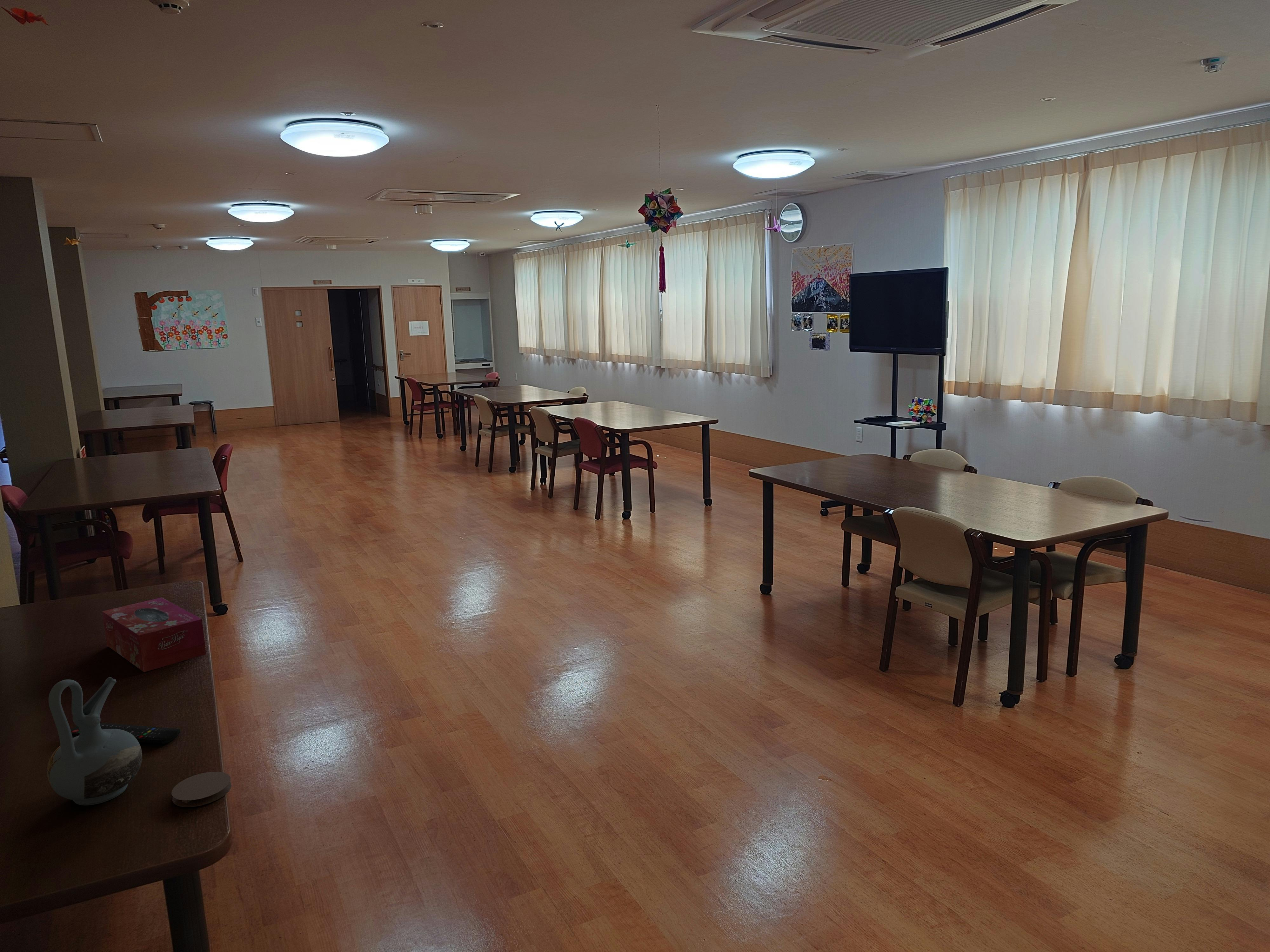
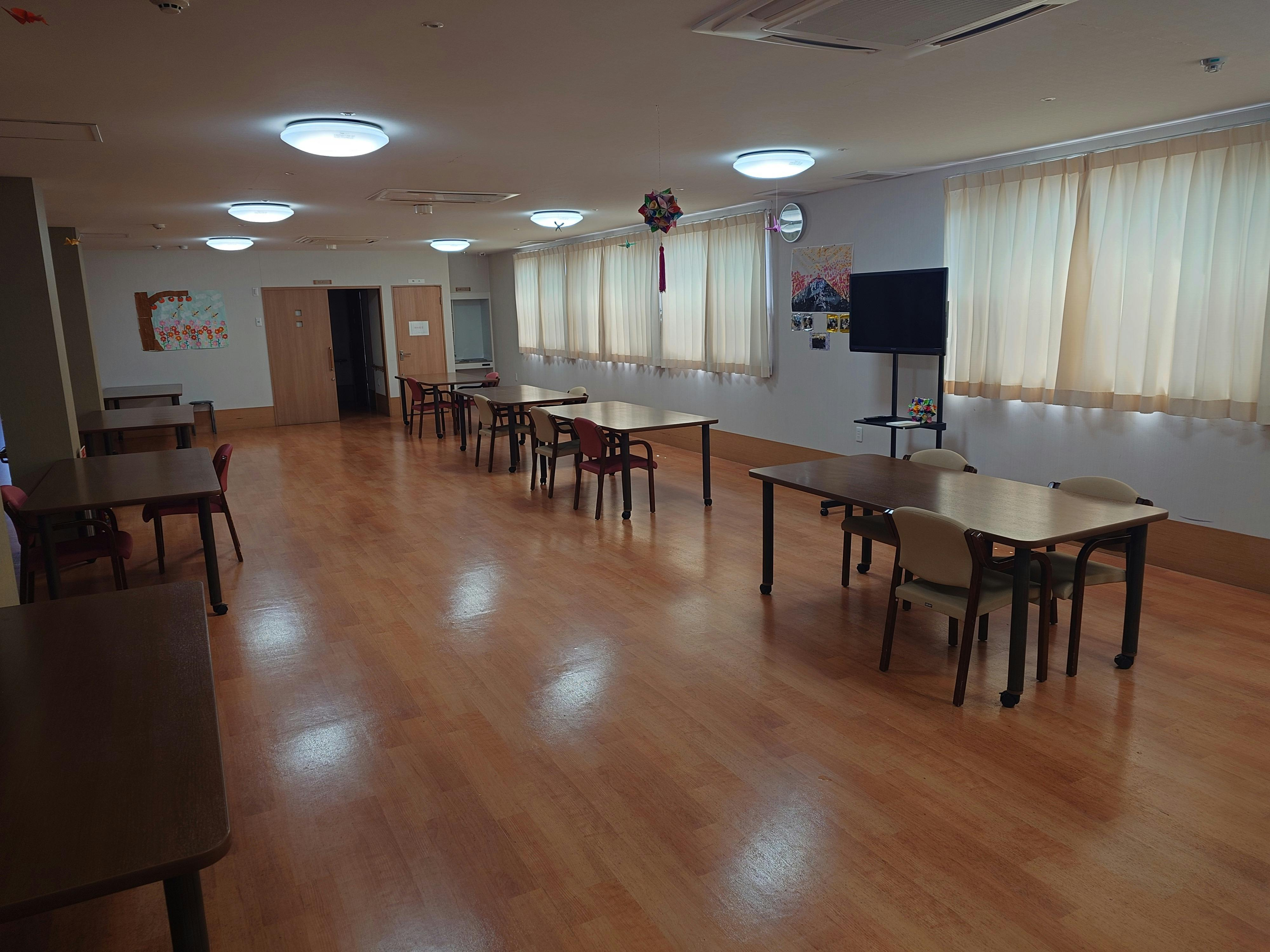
- coaster (202, 789)
- tissue box (153, 632)
- remote control (124, 730)
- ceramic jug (91, 733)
